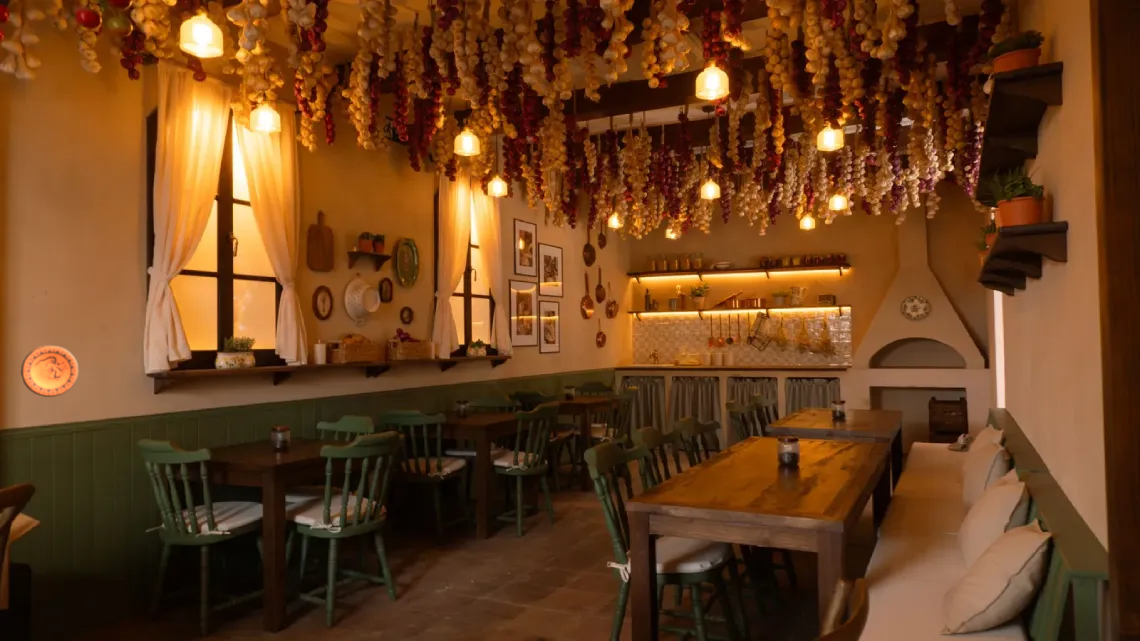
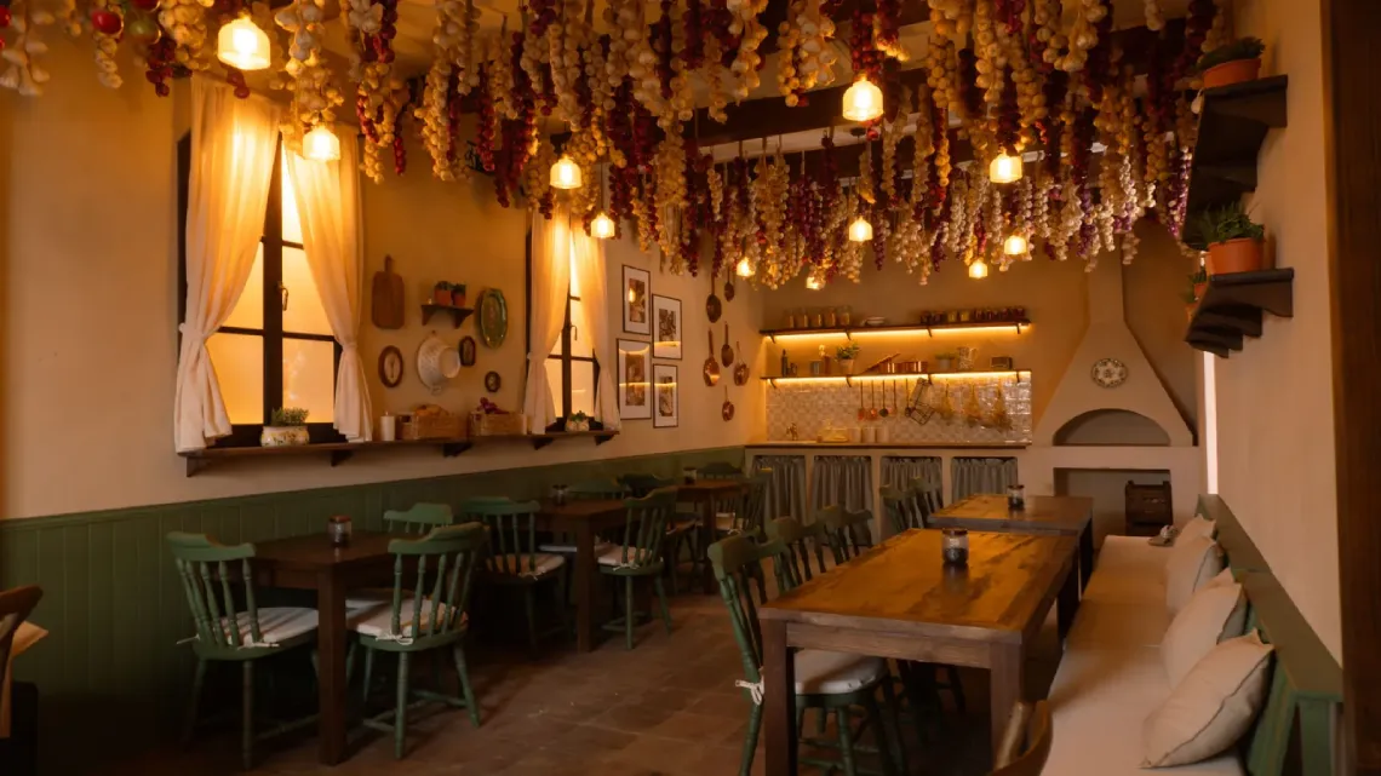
- decorative plate (50, 371)
